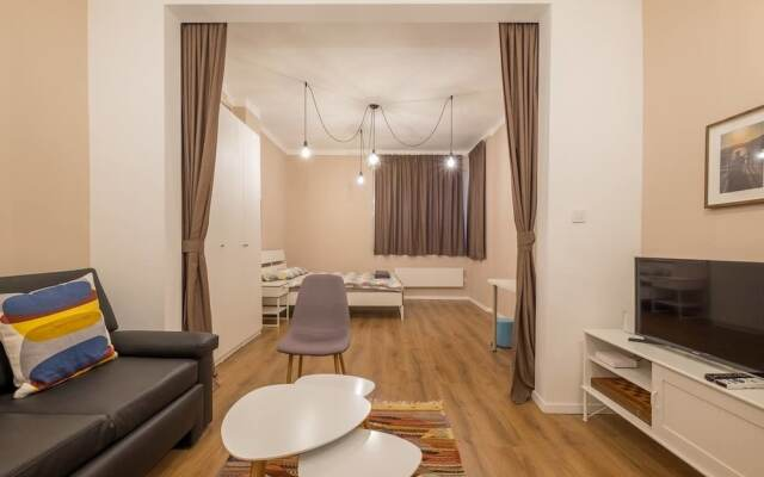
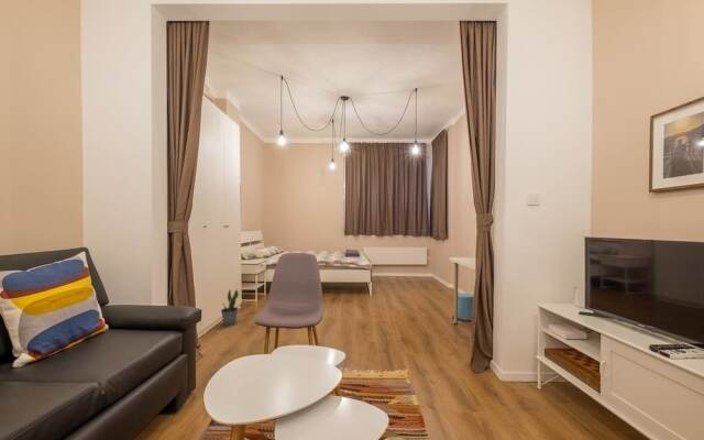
+ potted plant (229, 306)
